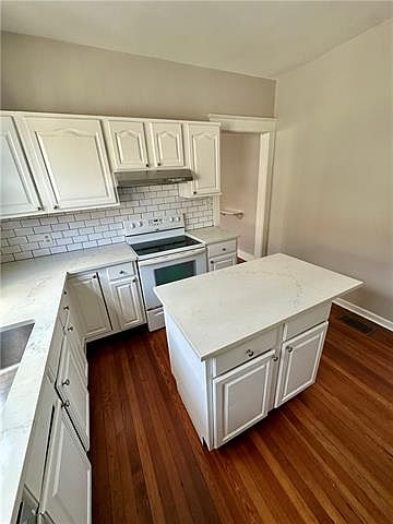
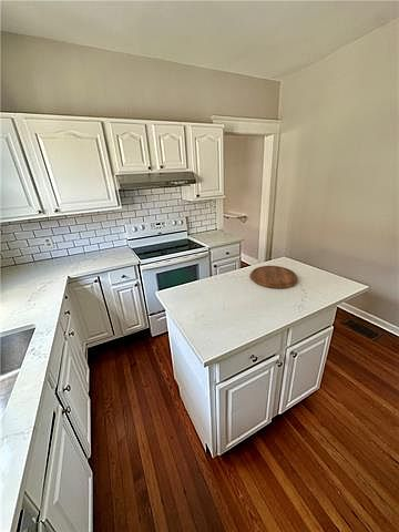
+ cutting board (273, 275)
